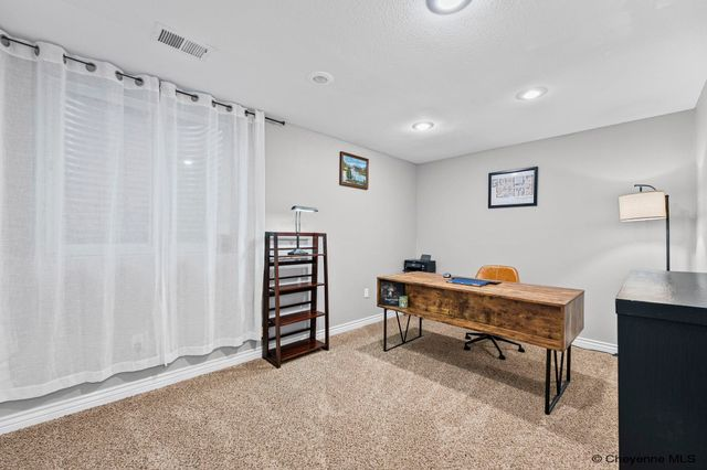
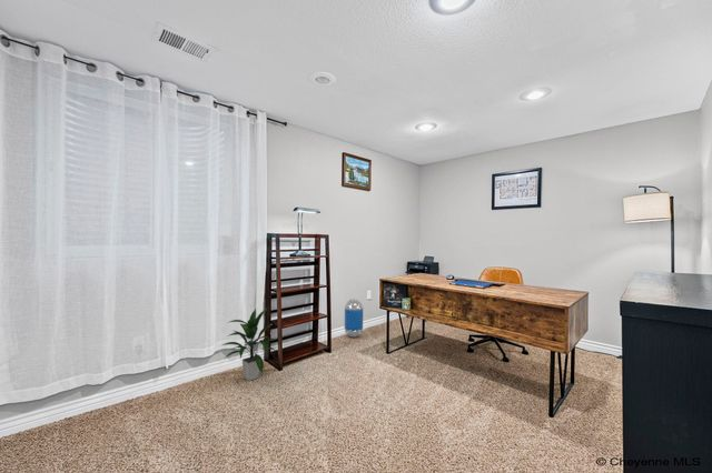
+ indoor plant (251, 344)
+ trash can (353, 318)
